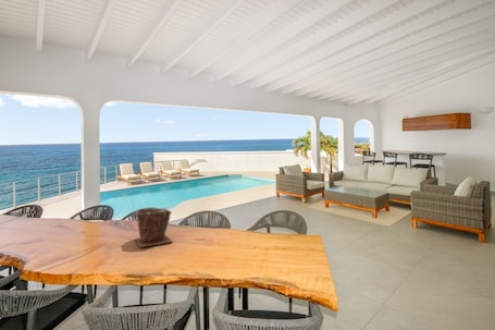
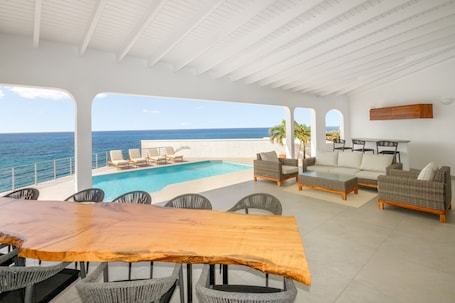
- plant pot (153, 224)
